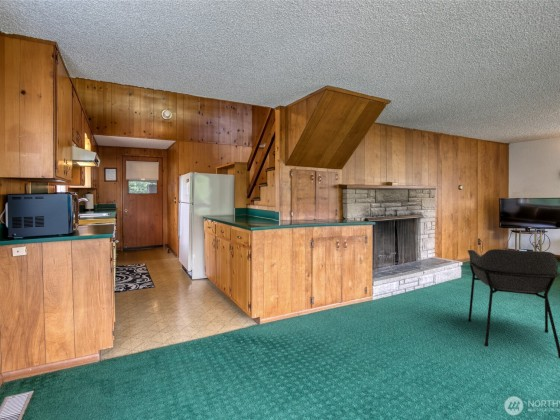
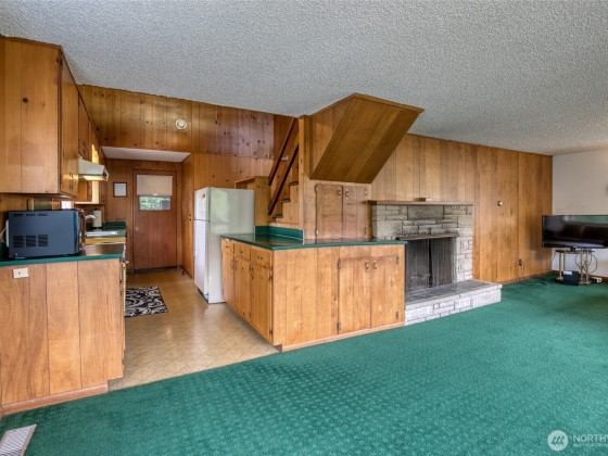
- armchair (513, 291)
